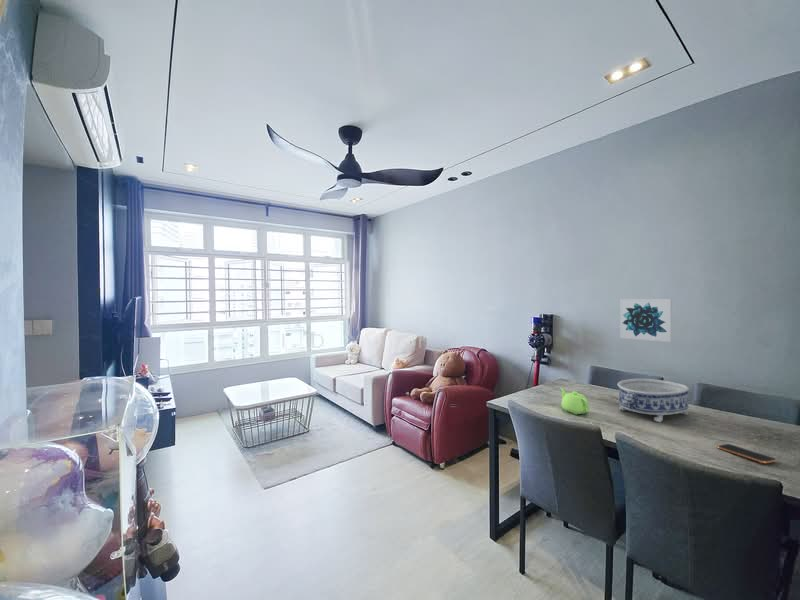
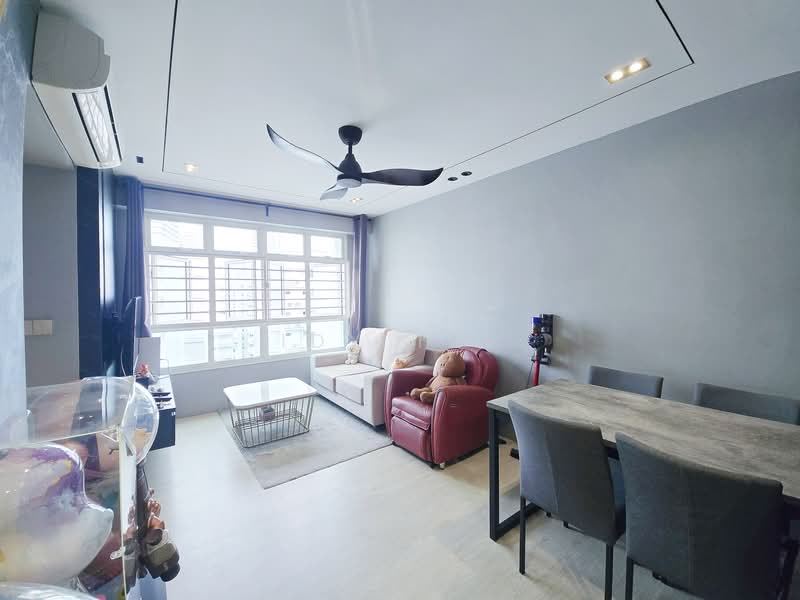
- teapot (573, 401)
- wall art (644, 319)
- smartphone (745, 453)
- decorative bowl (651, 398)
